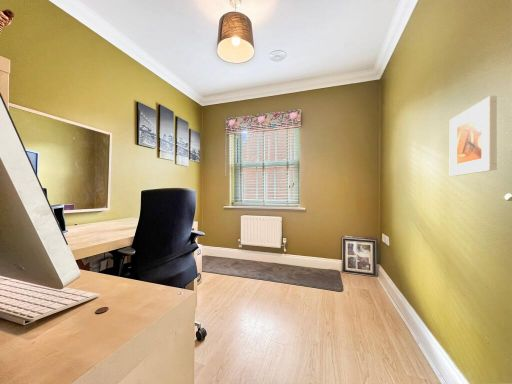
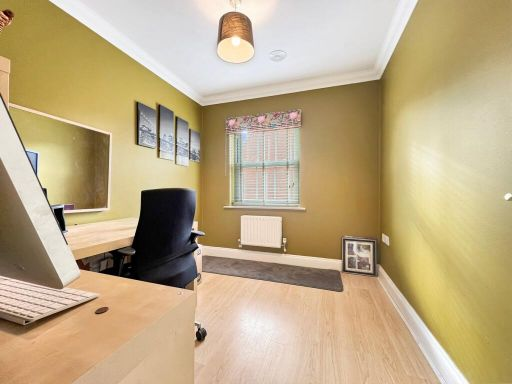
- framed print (469, 141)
